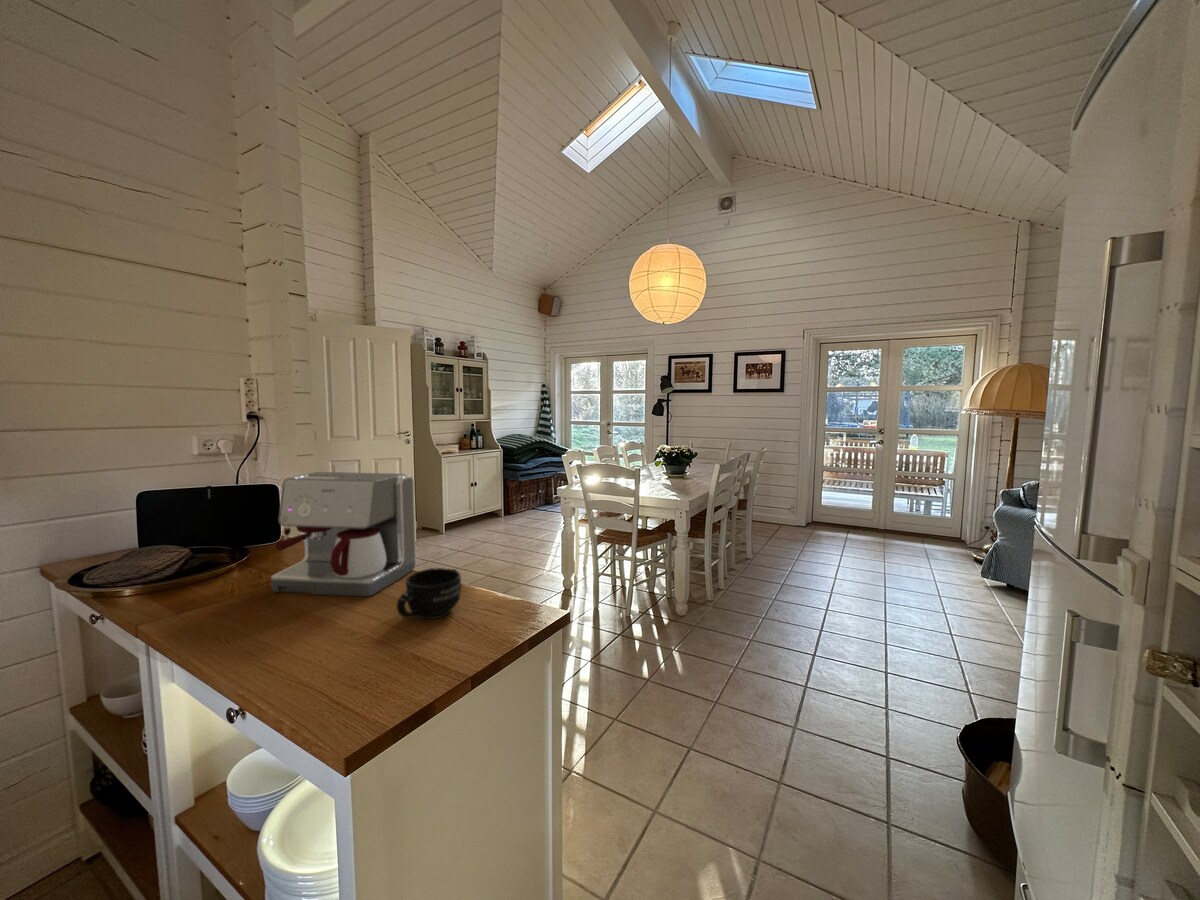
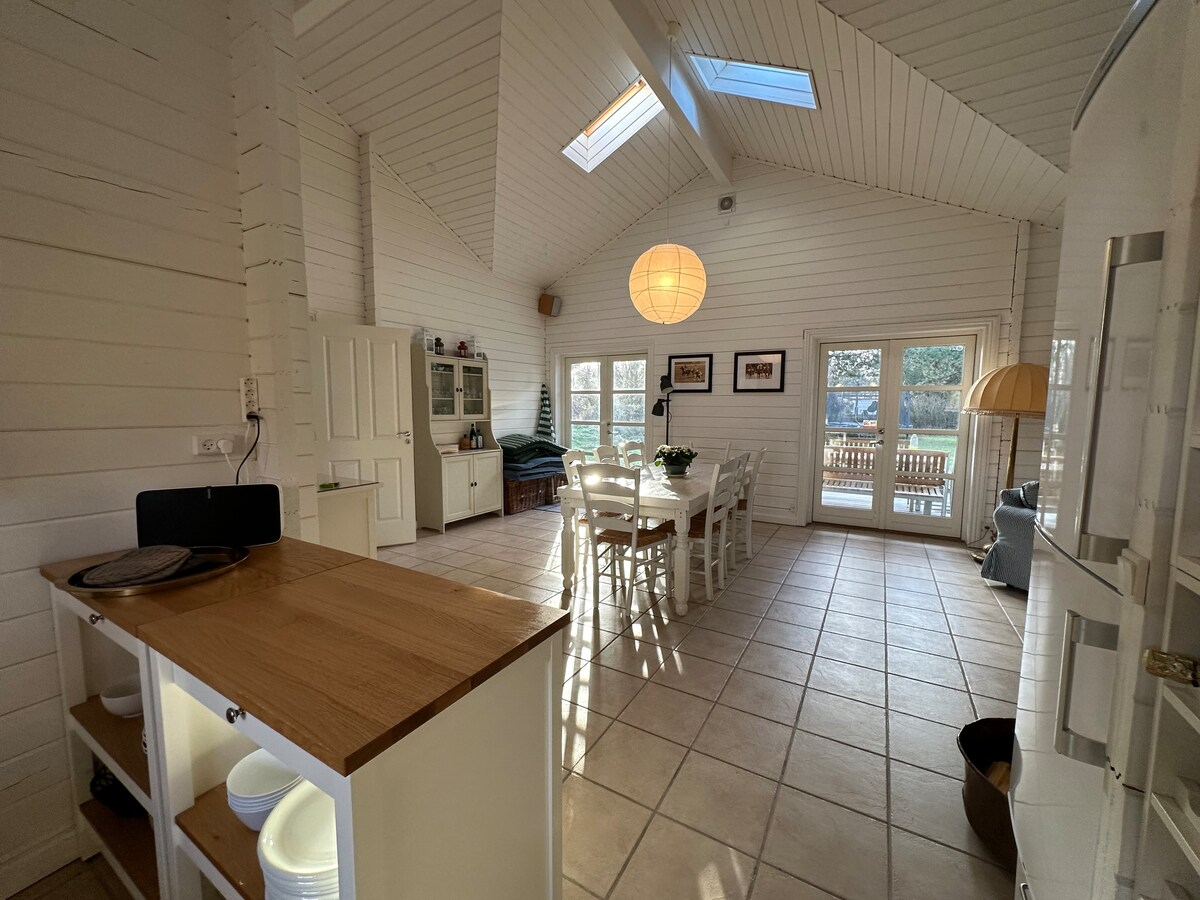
- coffee maker (346, 528)
- mug (426, 596)
